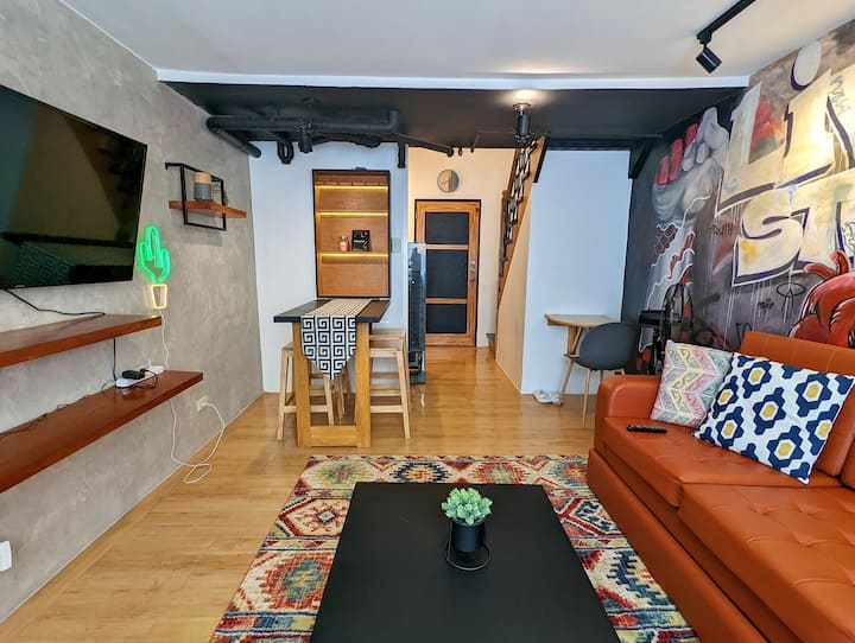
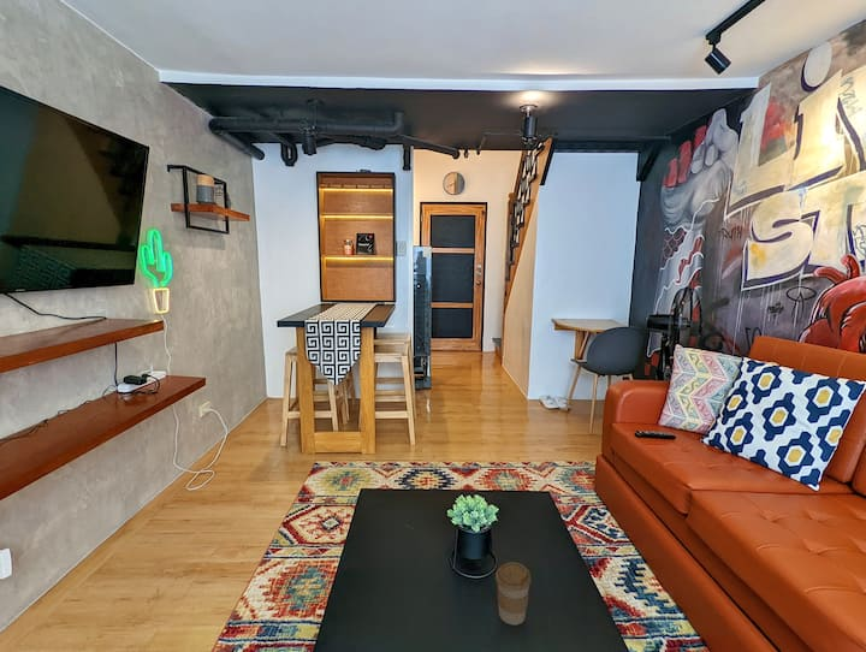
+ coffee cup (512, 592)
